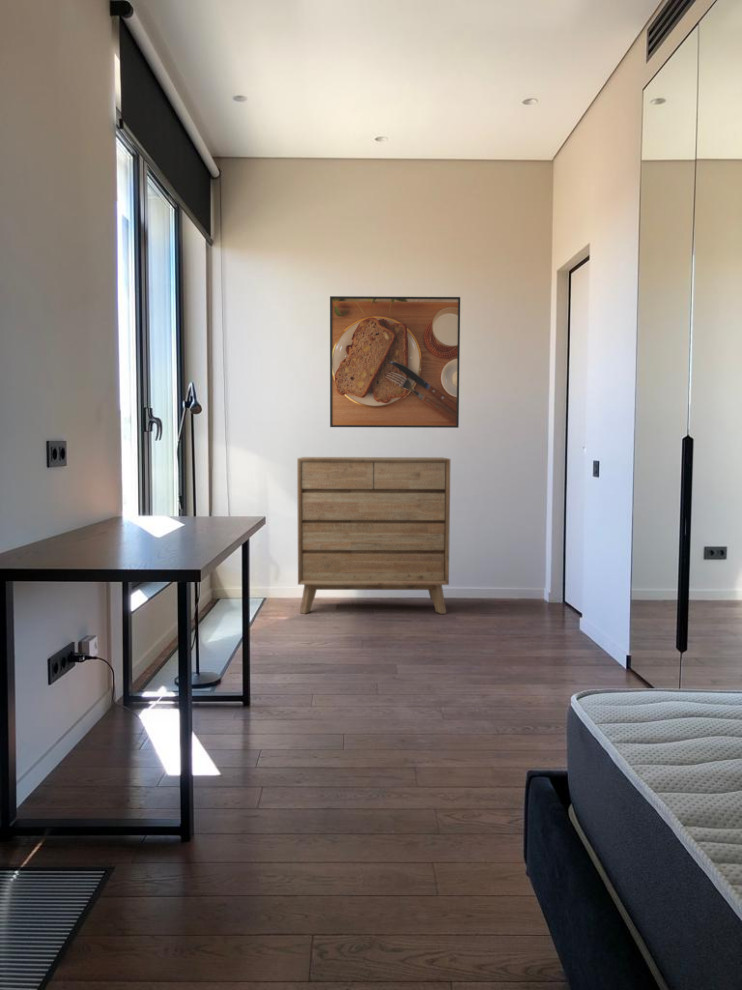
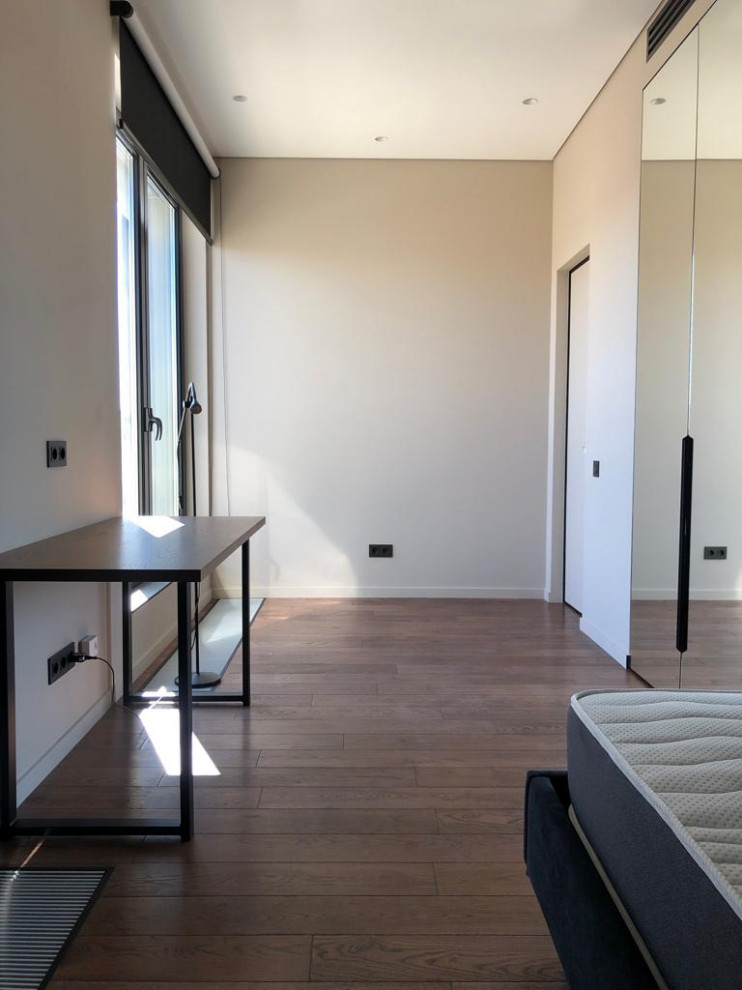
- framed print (394, 362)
- dresser (373, 532)
